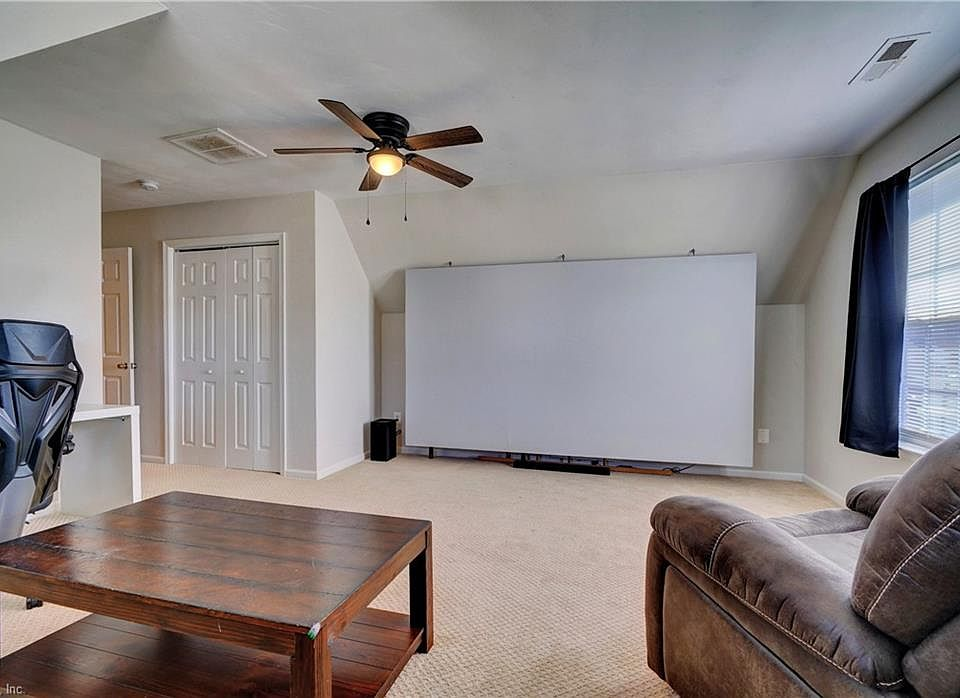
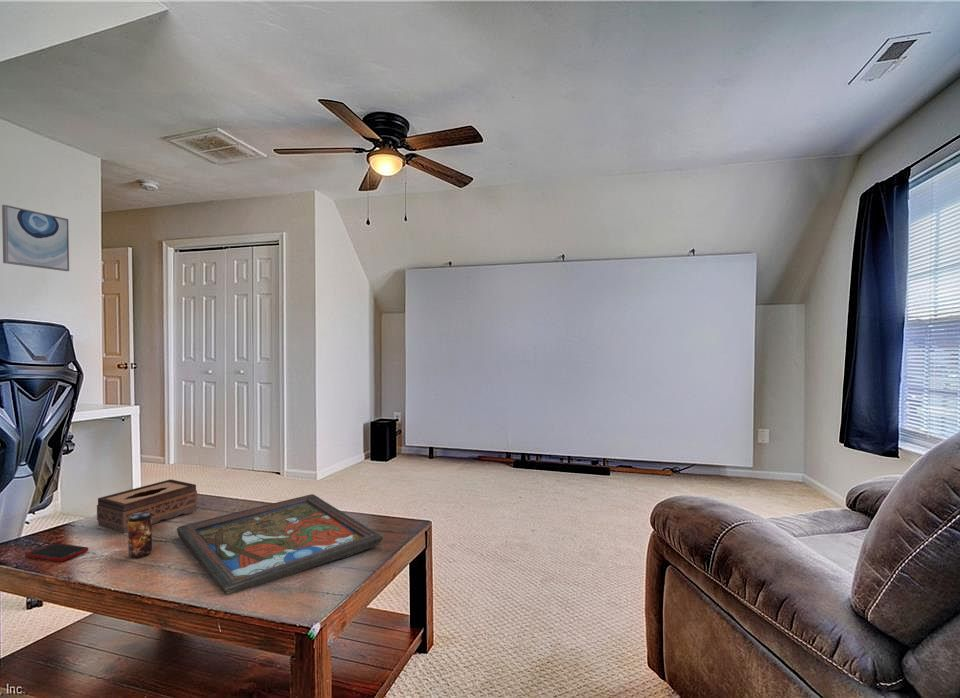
+ wall art (37, 239)
+ tissue box (149, 504)
+ beverage can (140, 534)
+ cell phone (57, 552)
+ framed painting (278, 535)
